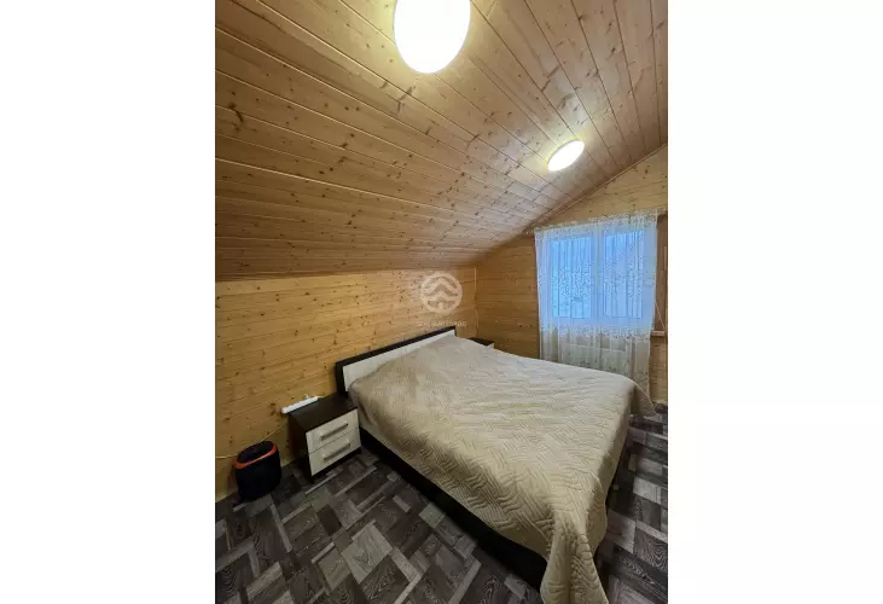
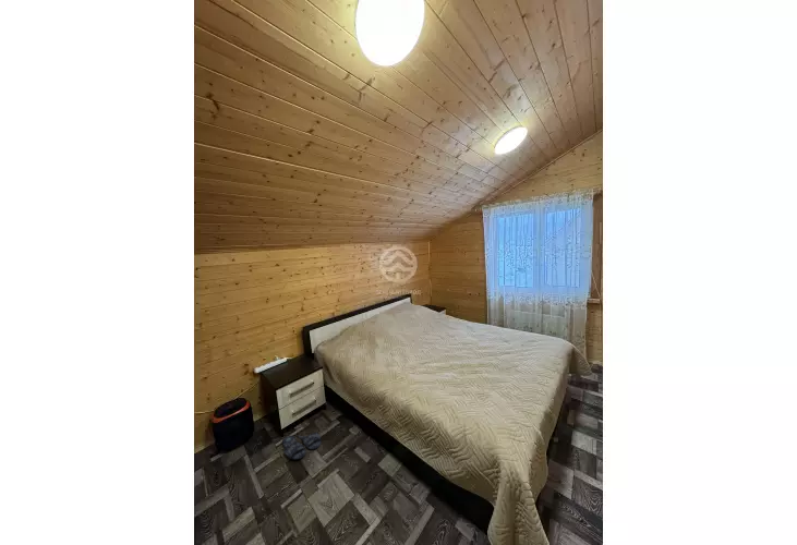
+ slippers (300, 438)
